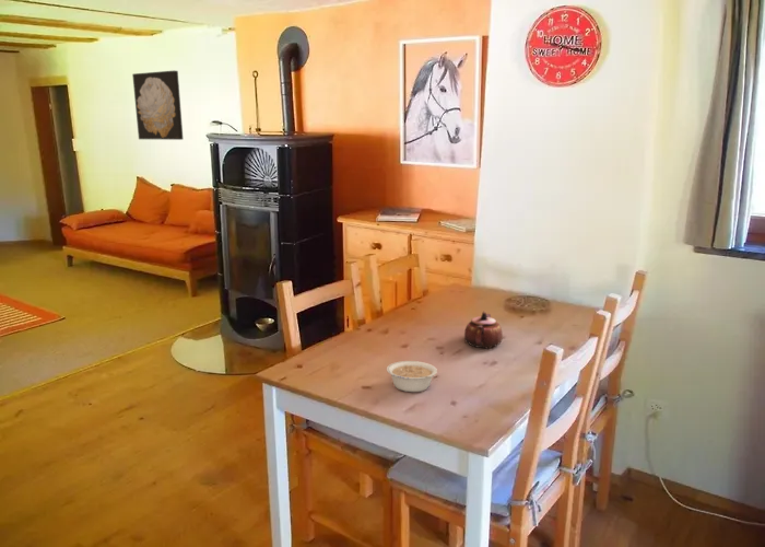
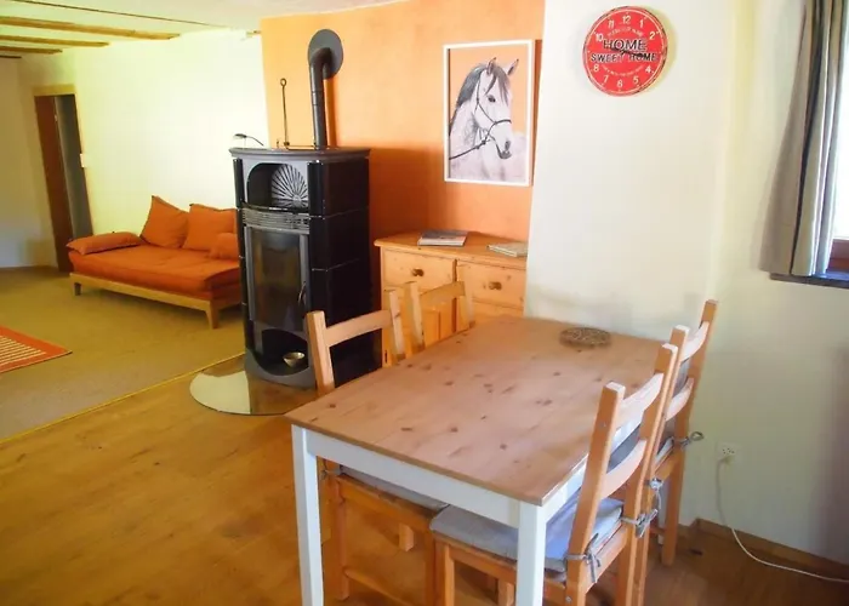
- wall art (157, 106)
- legume (413, 375)
- teapot (482, 327)
